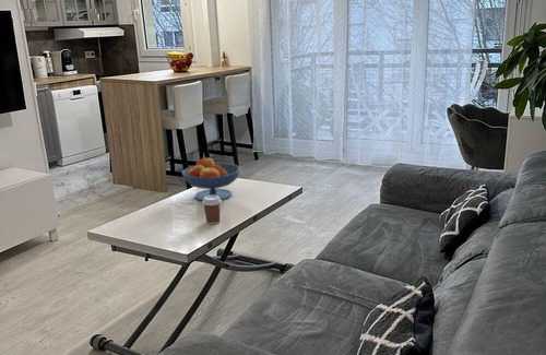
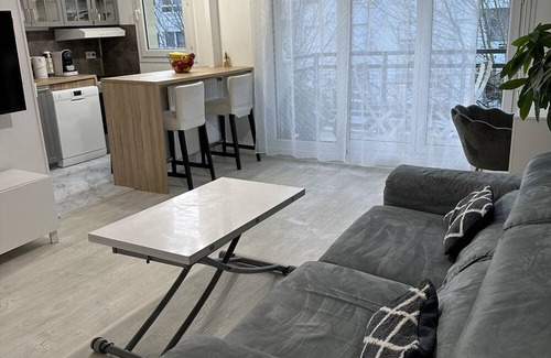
- coffee cup (212, 209)
- fruit bowl (212, 178)
